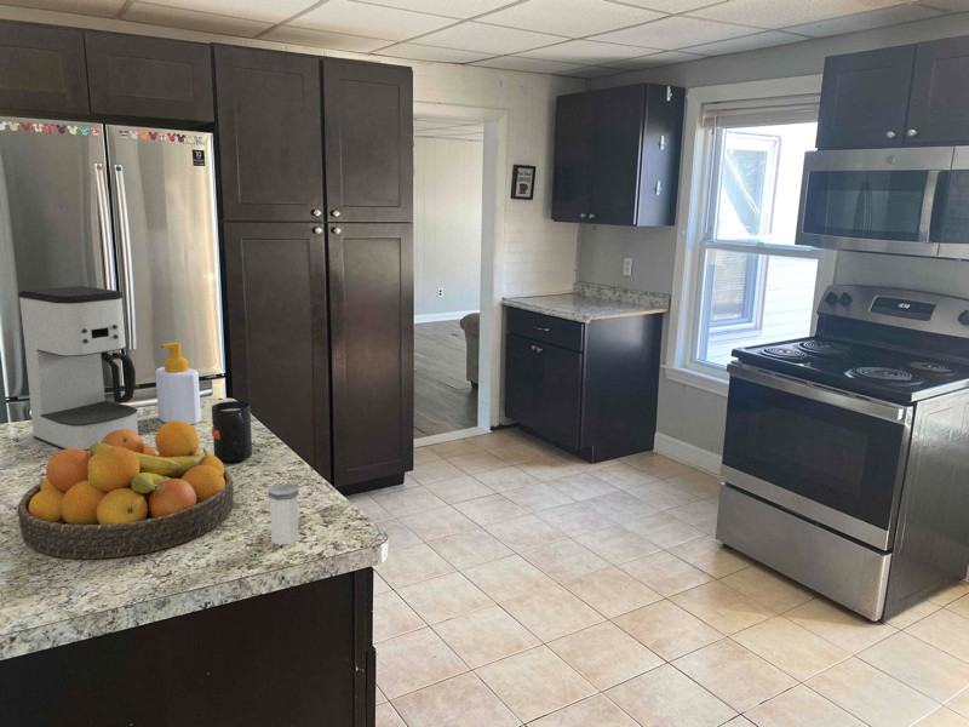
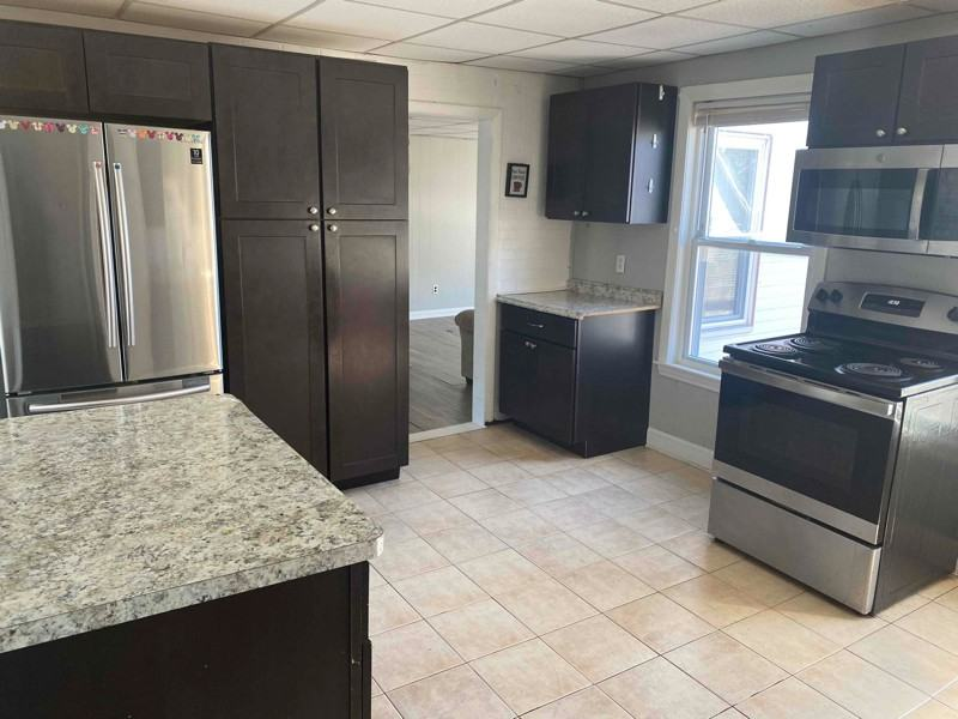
- soap bottle (177, 382)
- salt shaker (283, 514)
- coffee maker (90, 365)
- mug (234, 434)
- fruit bowl (130, 474)
